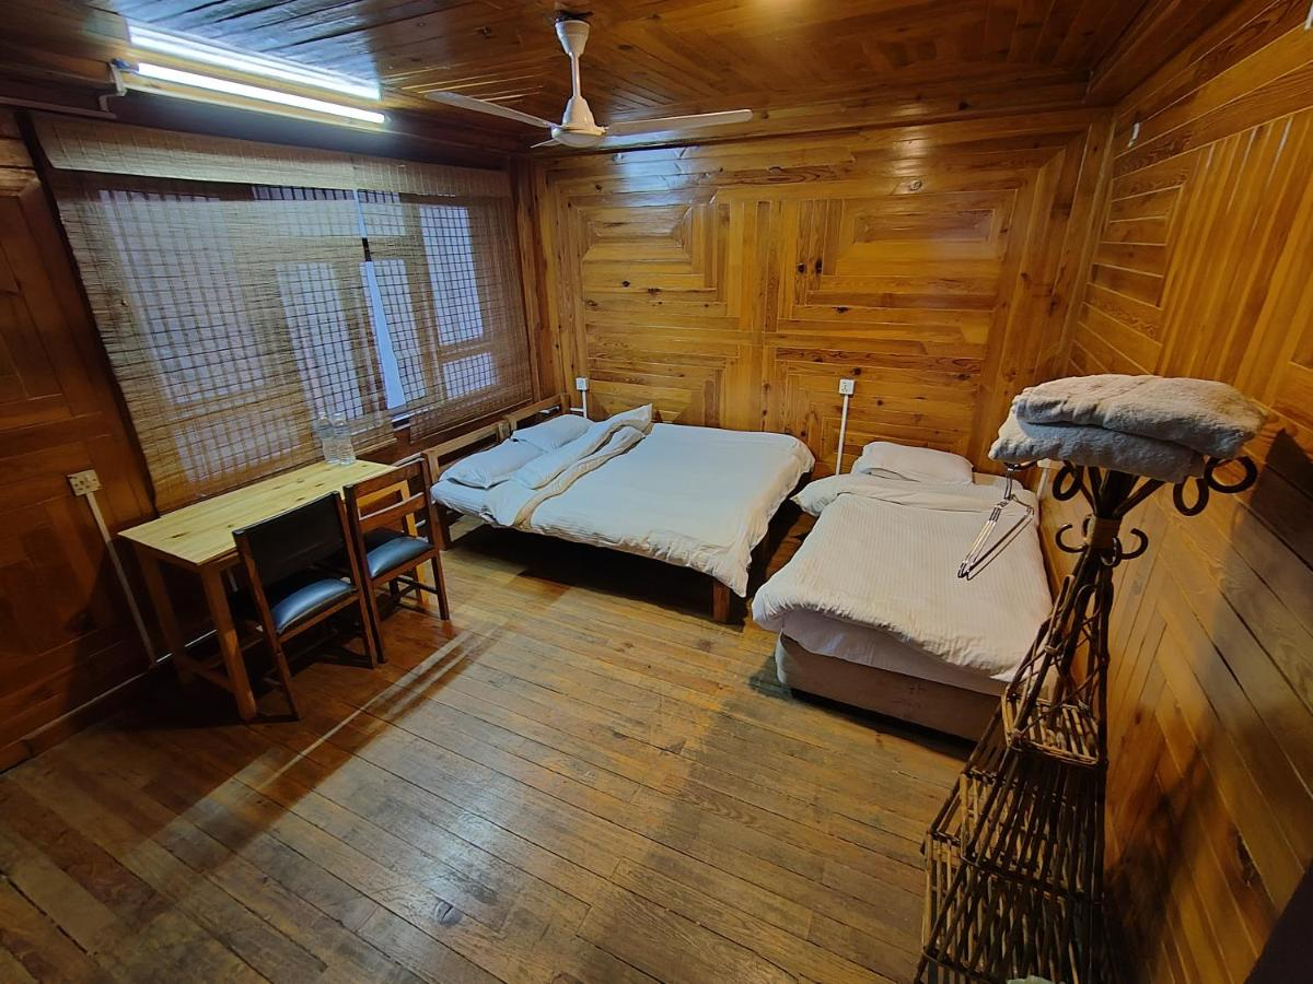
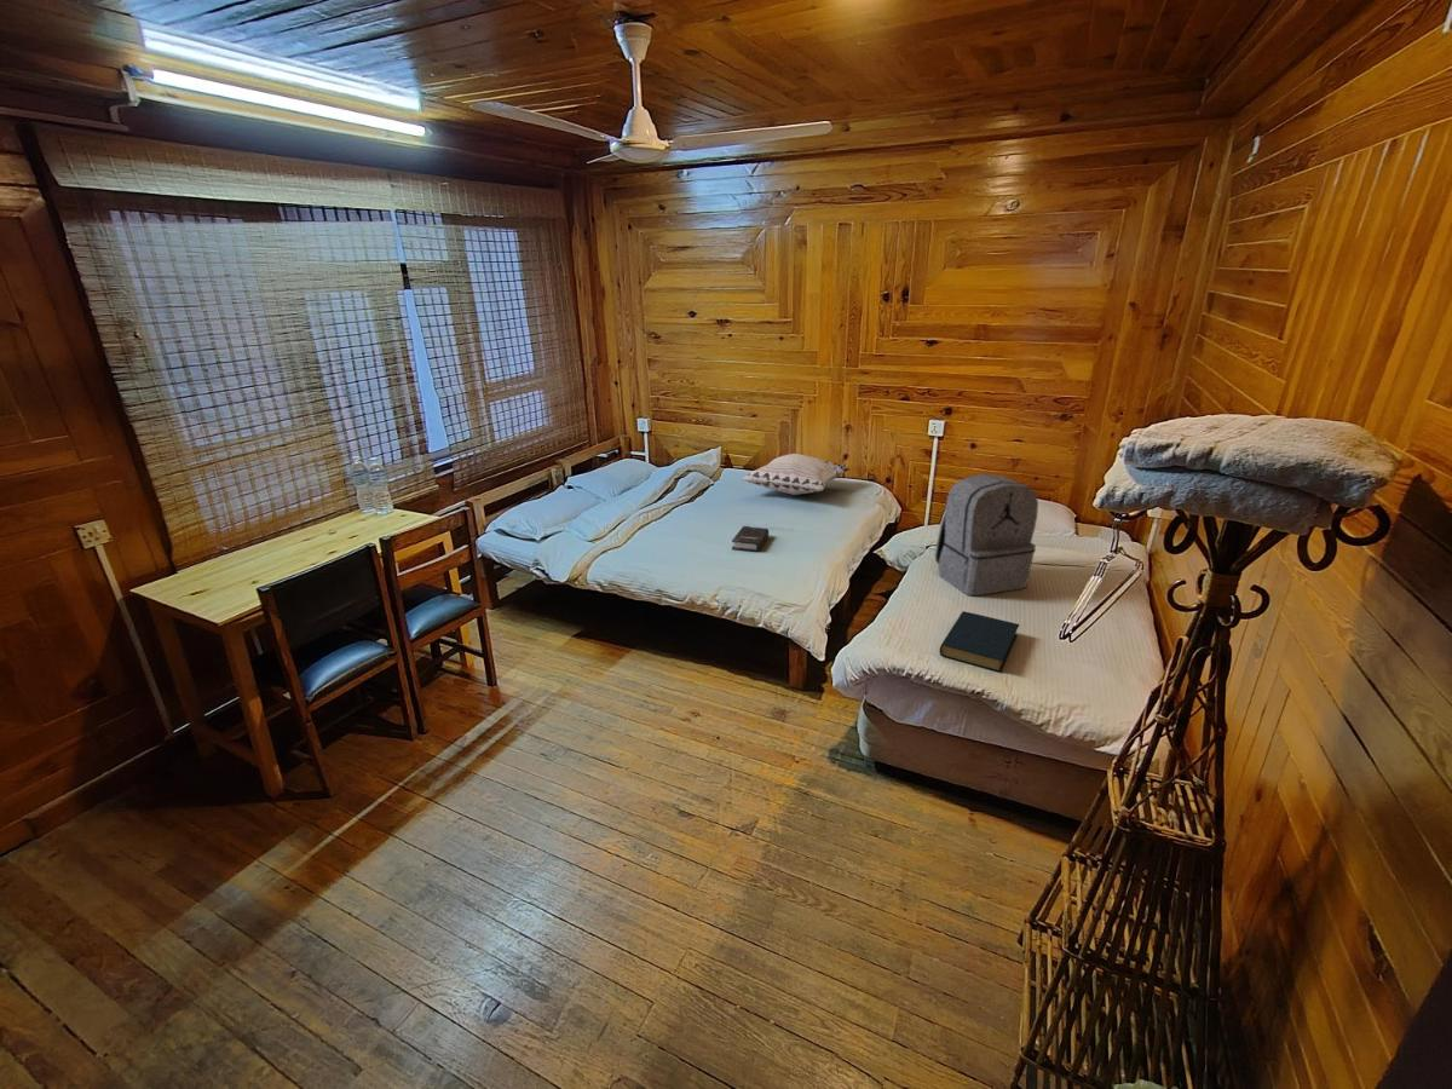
+ hardback book (979, 639)
+ decorative pillow (796, 473)
+ backpack (984, 529)
+ hardback book (750, 538)
